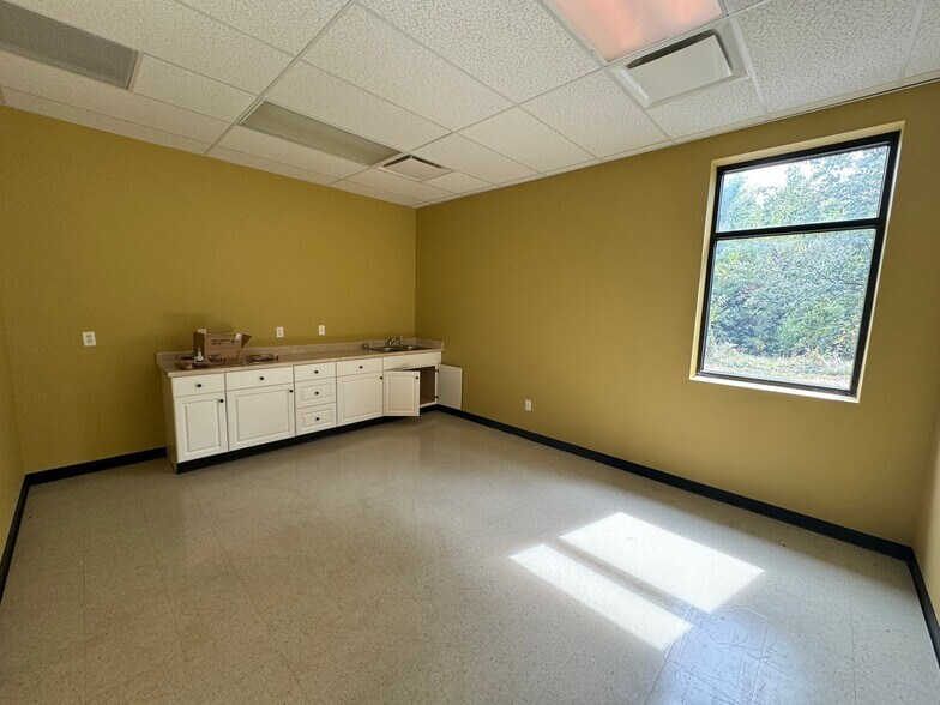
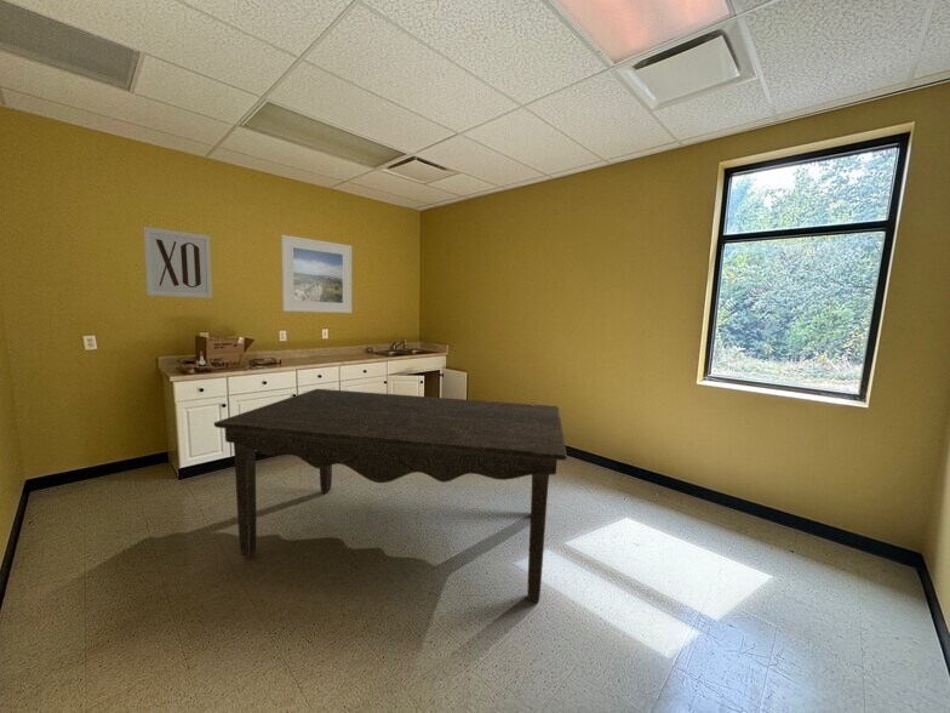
+ wall art (179, 264)
+ dining table (408, 473)
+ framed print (319, 276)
